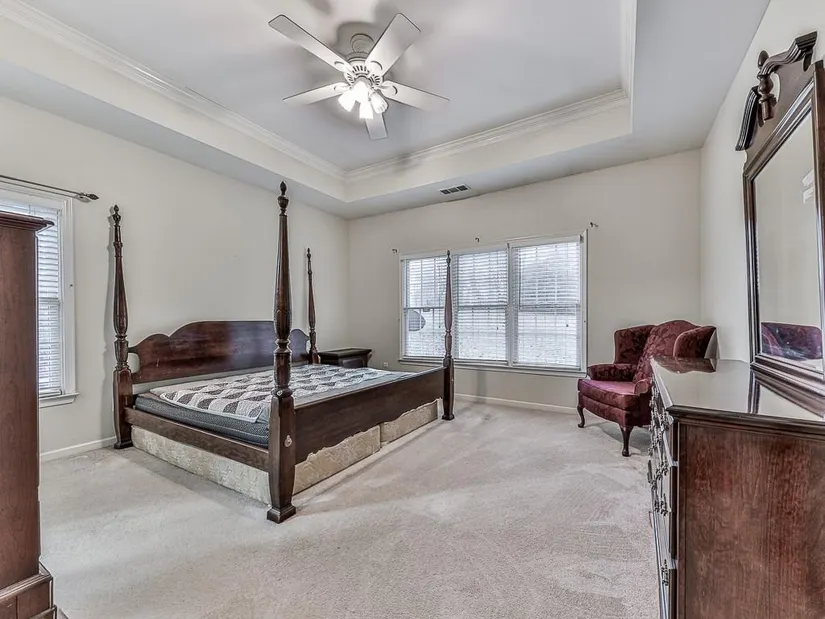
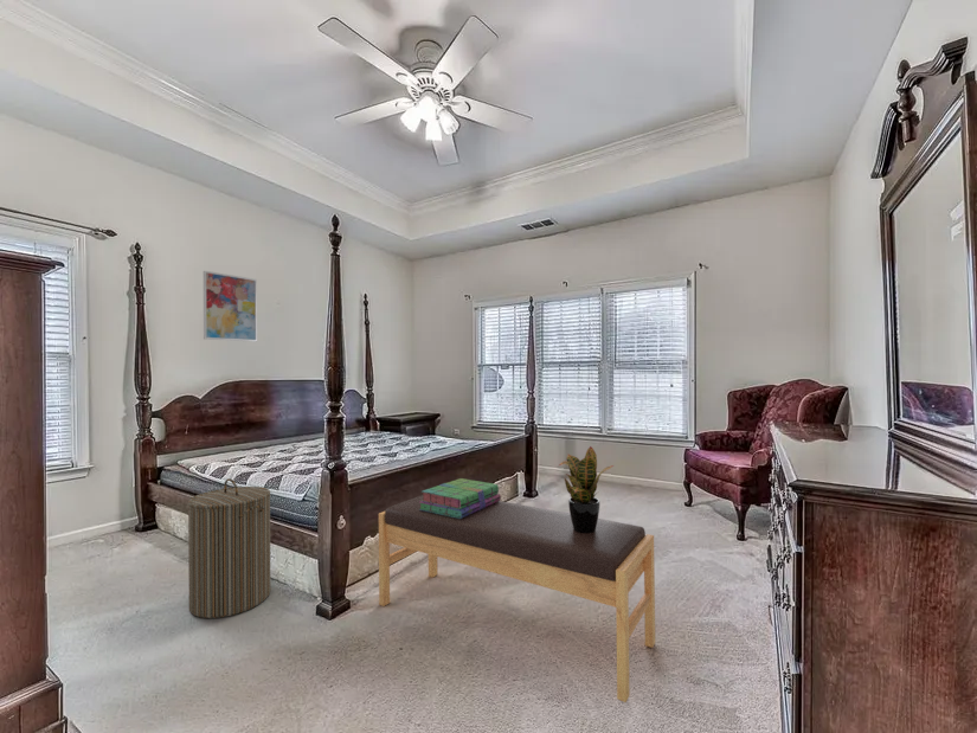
+ potted plant (581, 486)
+ wall art (231, 308)
+ laundry hamper (231, 539)
+ bench (506, 568)
+ stack of books (461, 496)
